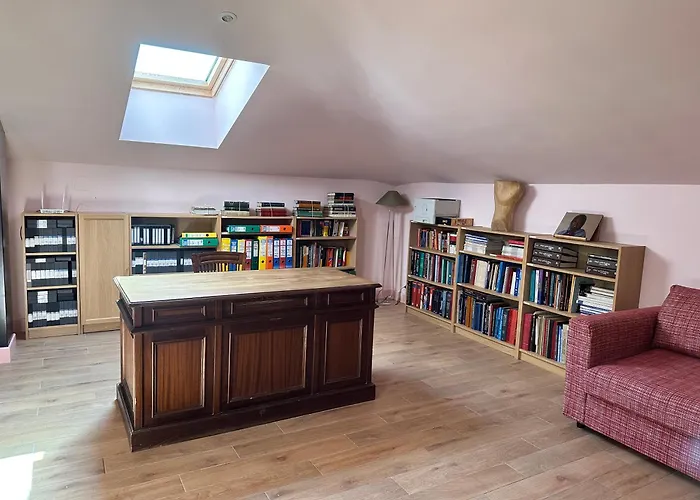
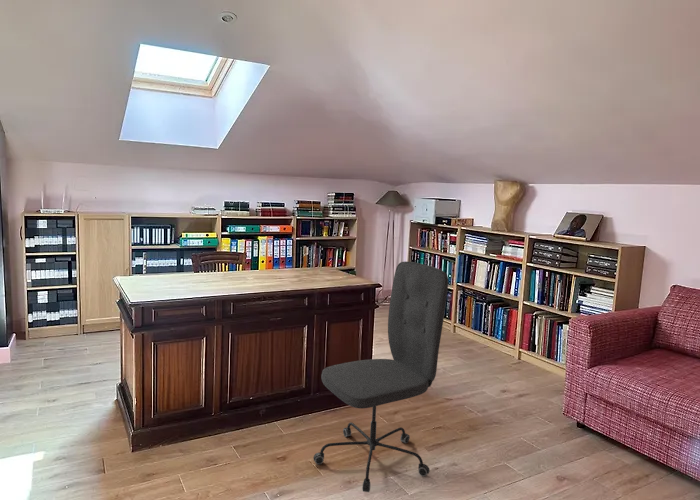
+ office chair (381, 364)
